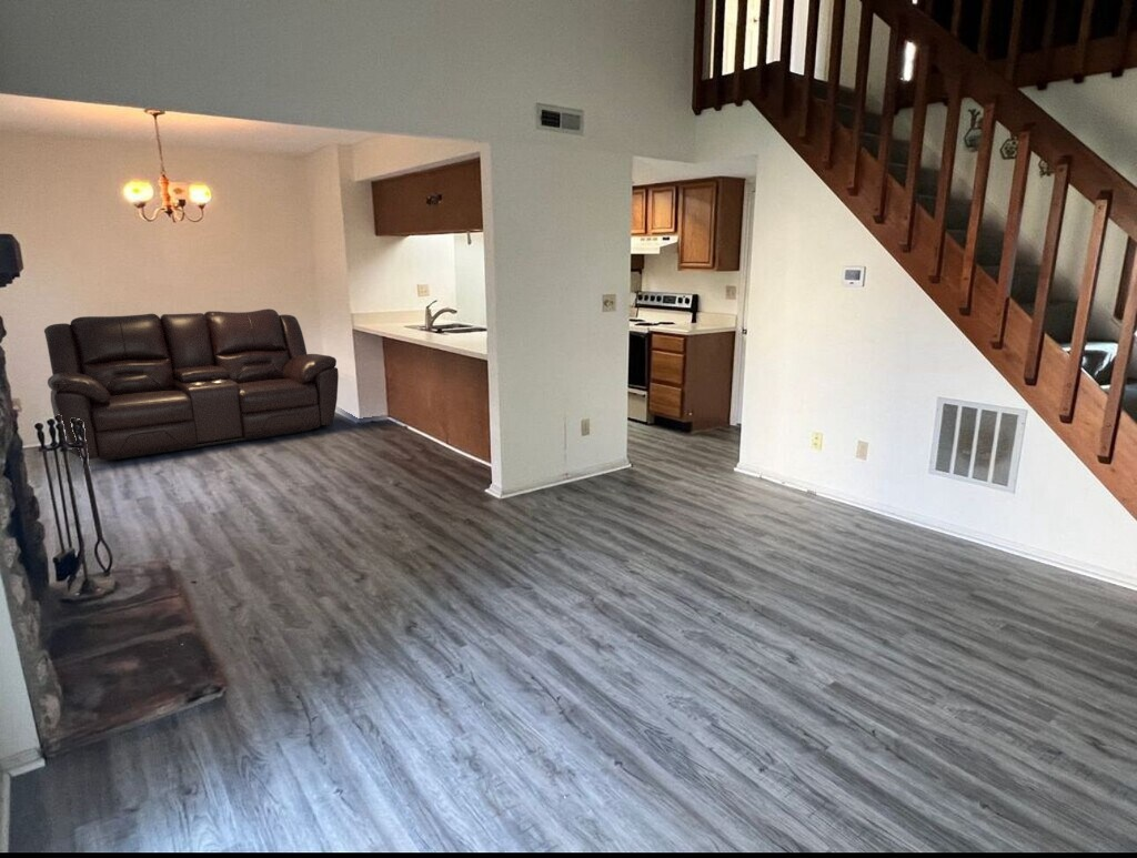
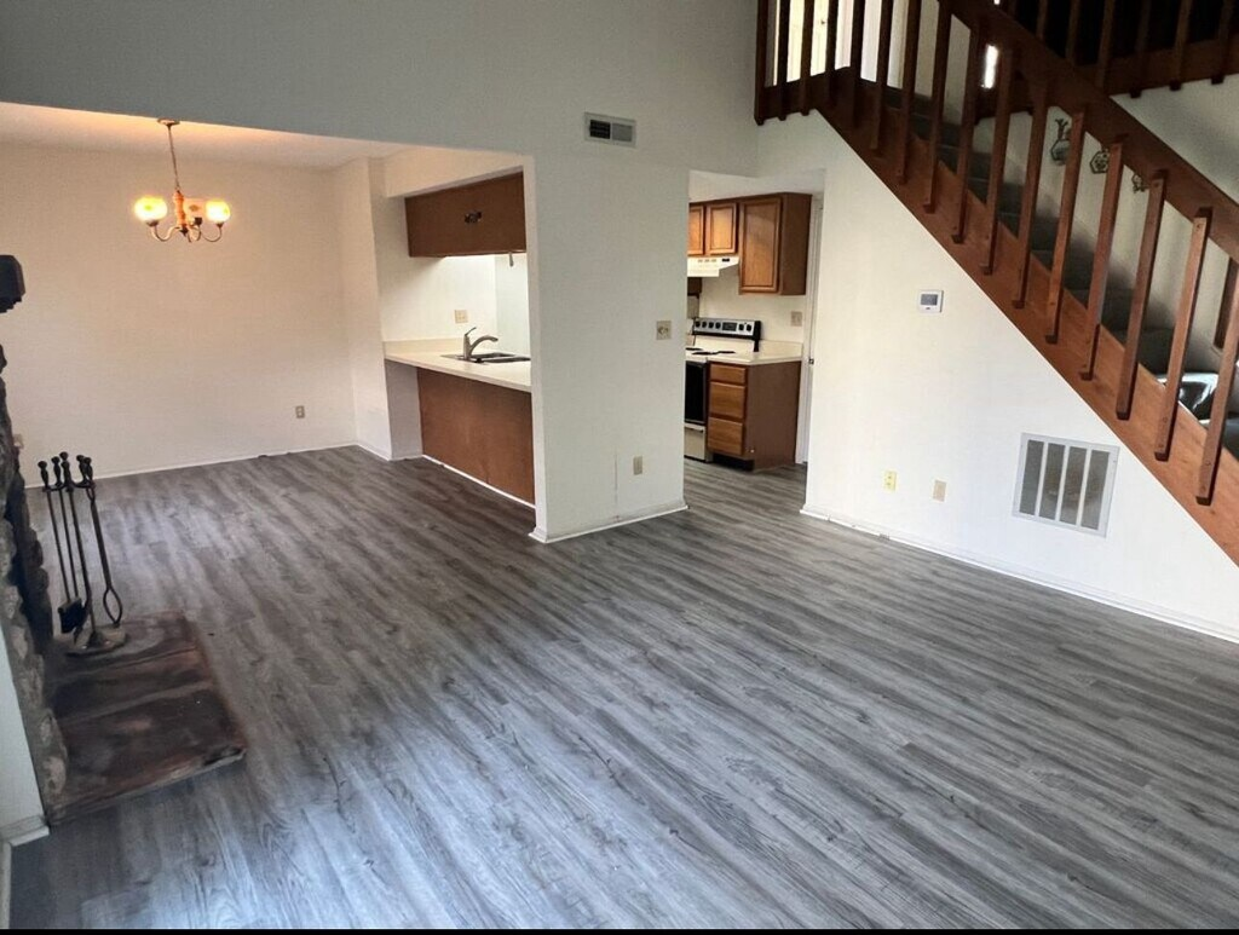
- sofa (200, 375)
